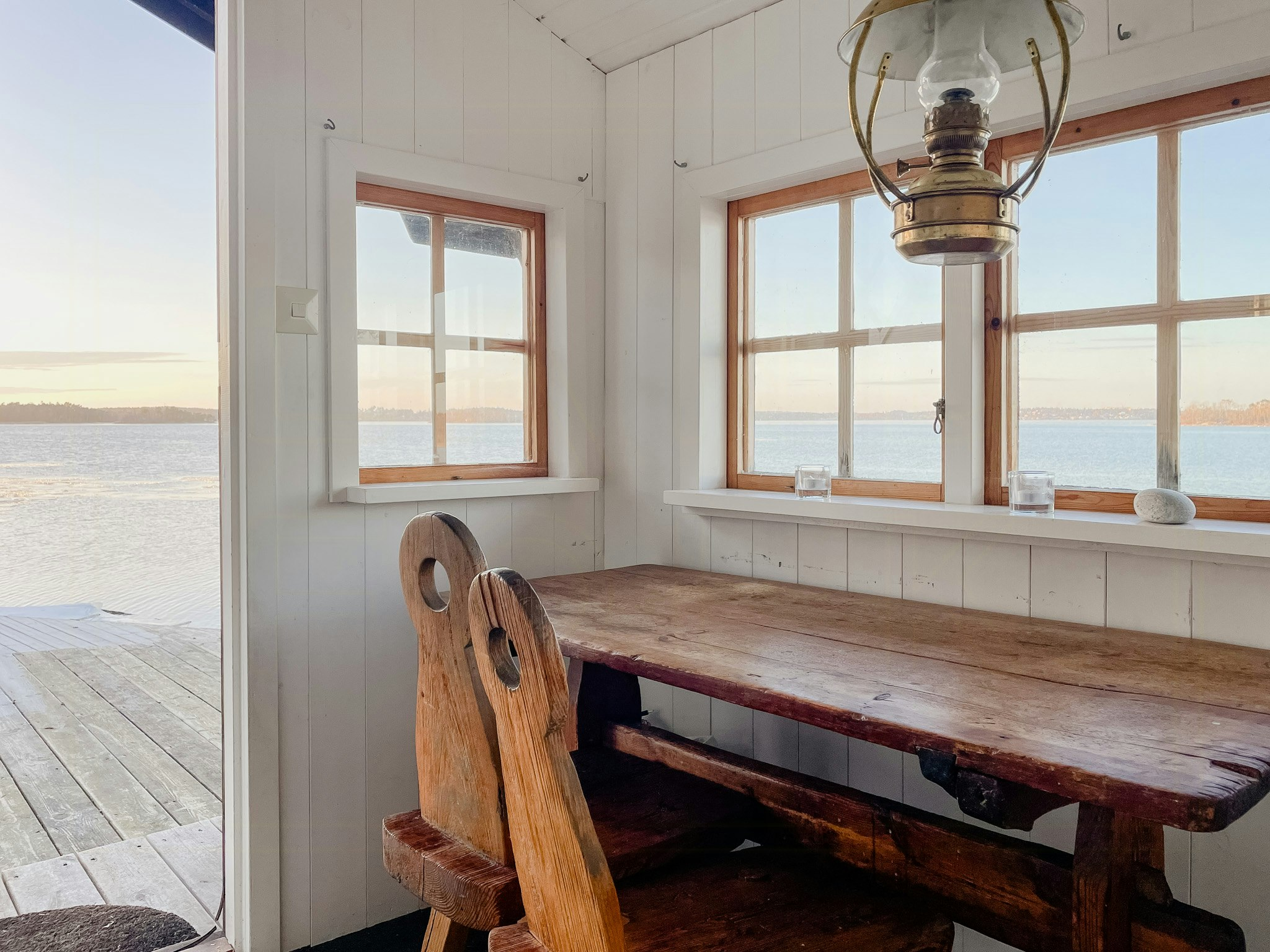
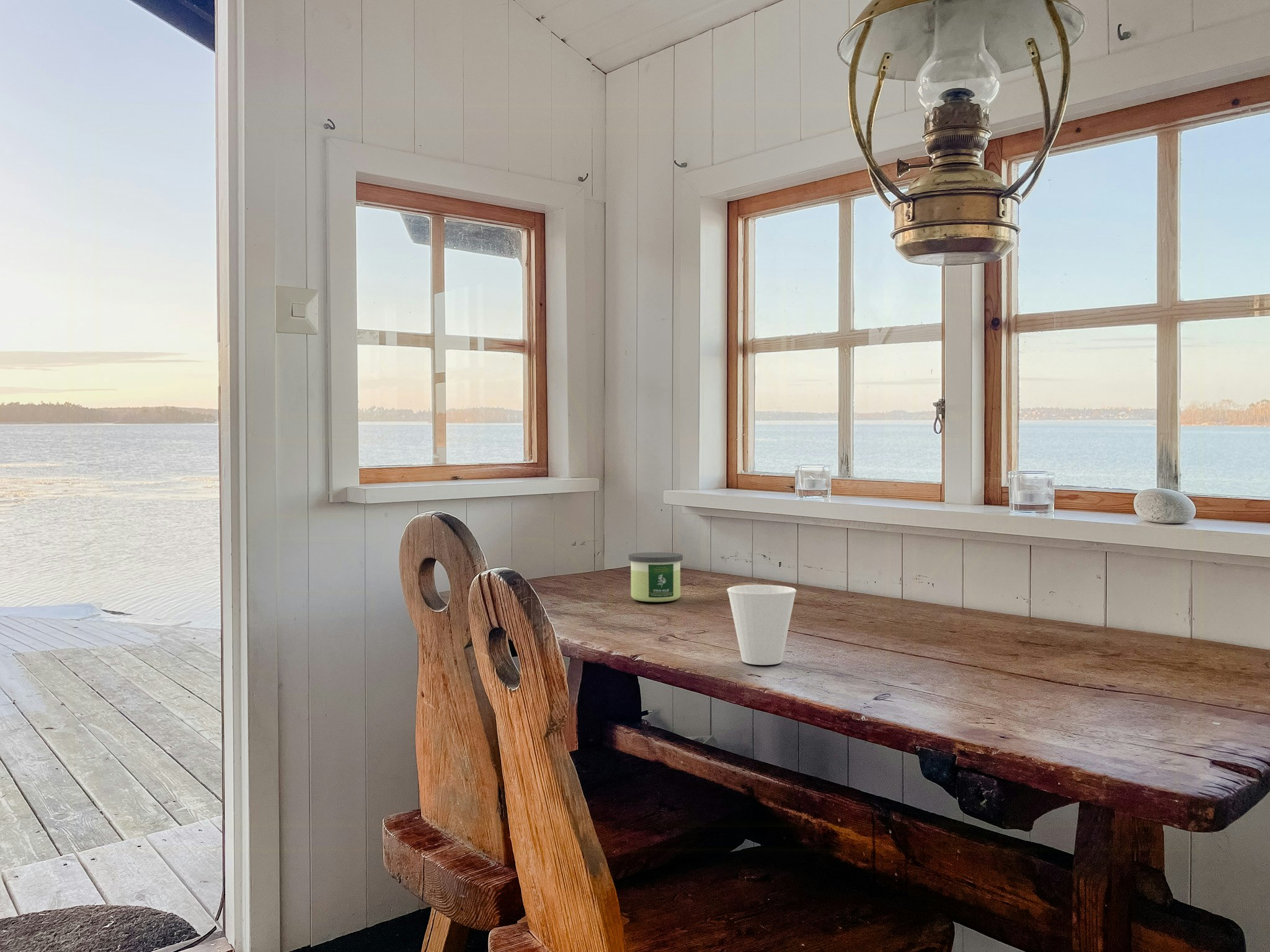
+ candle (655, 576)
+ cup (762, 625)
